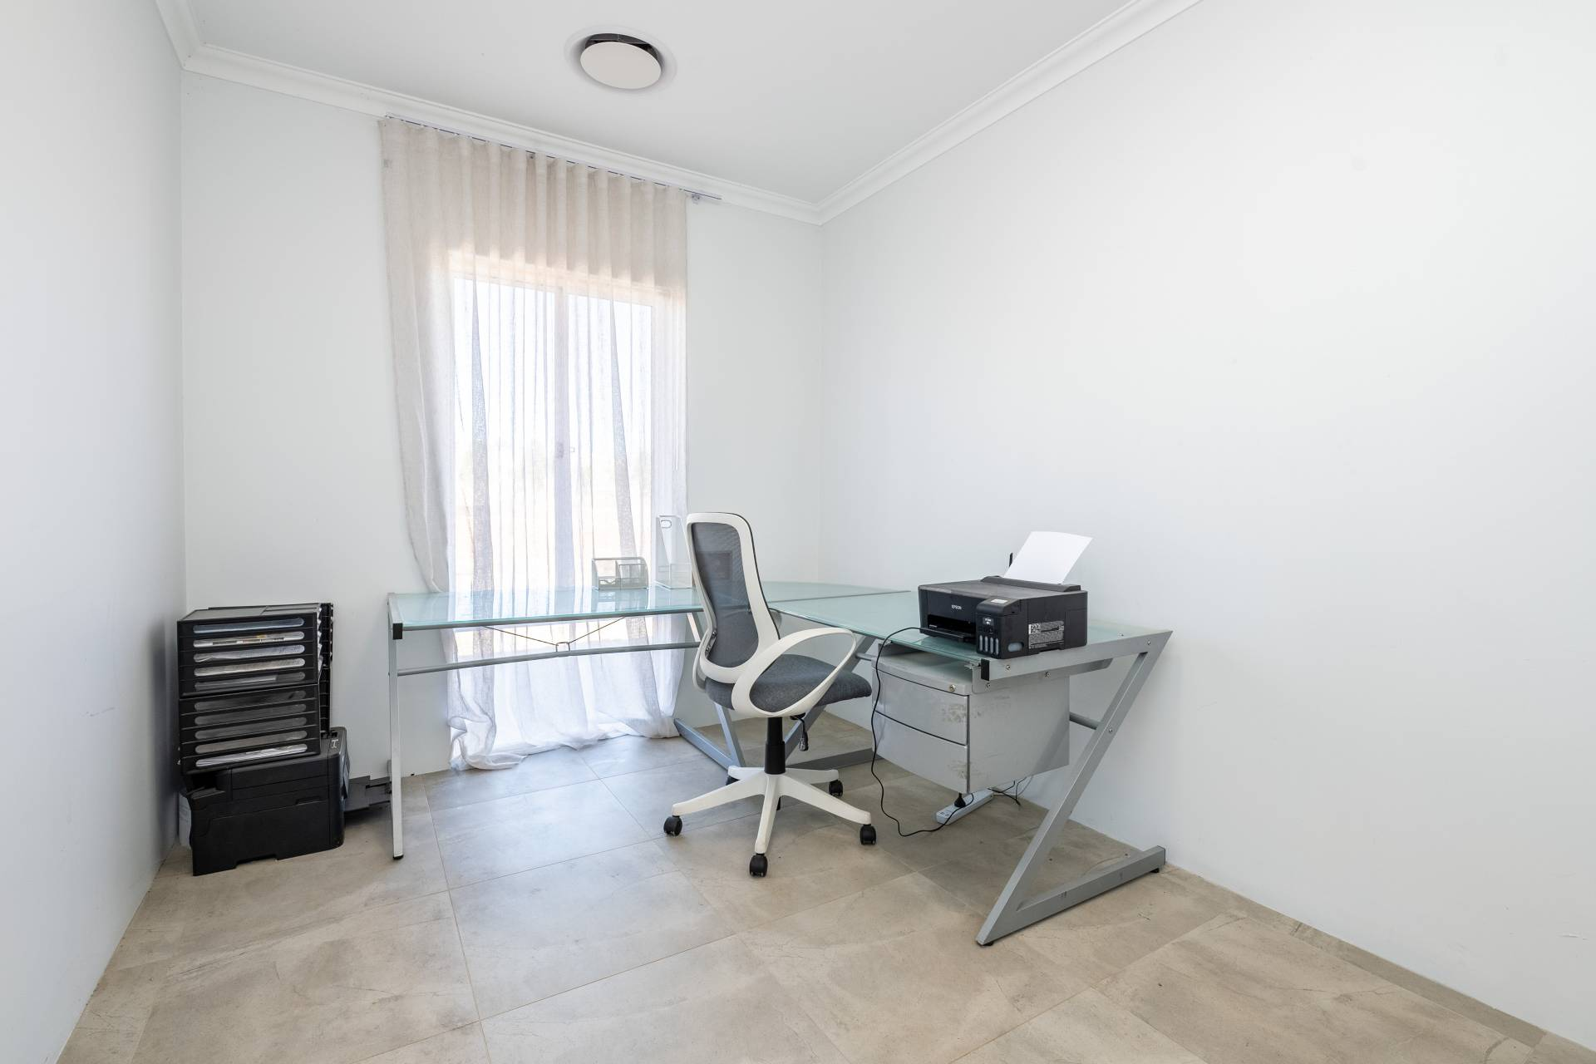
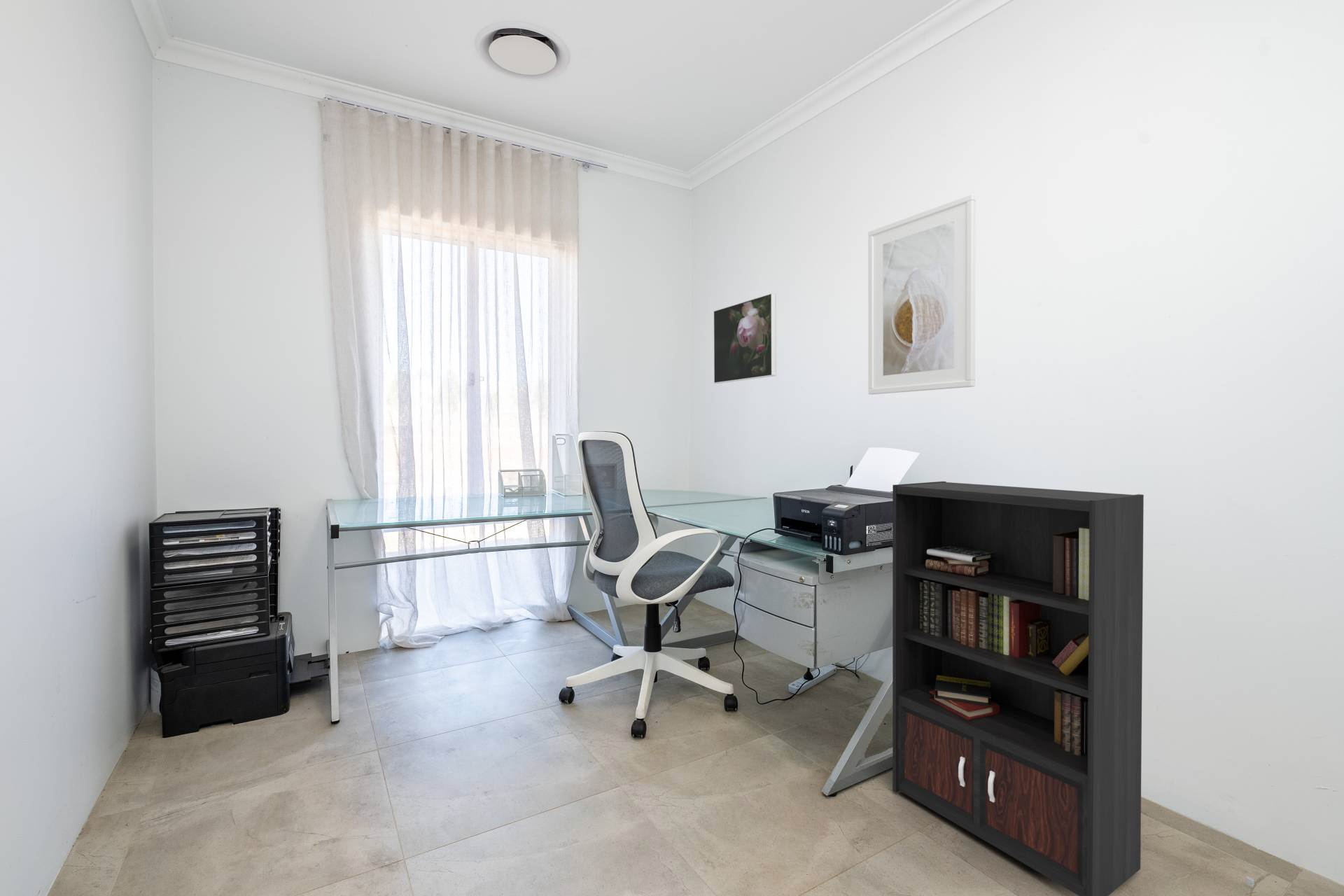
+ bookcase (1054, 663)
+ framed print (743, 341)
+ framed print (917, 302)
